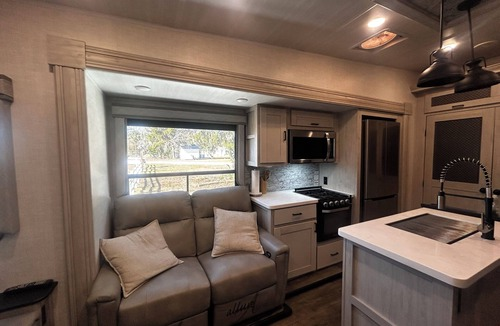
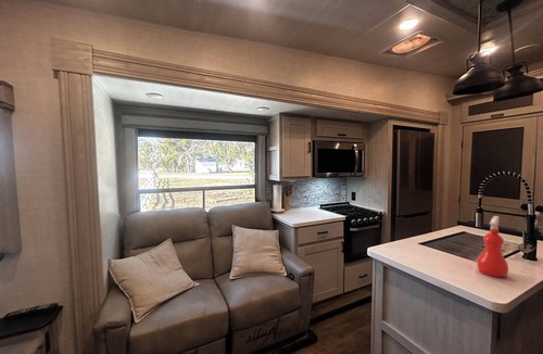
+ spray bottle (493, 244)
